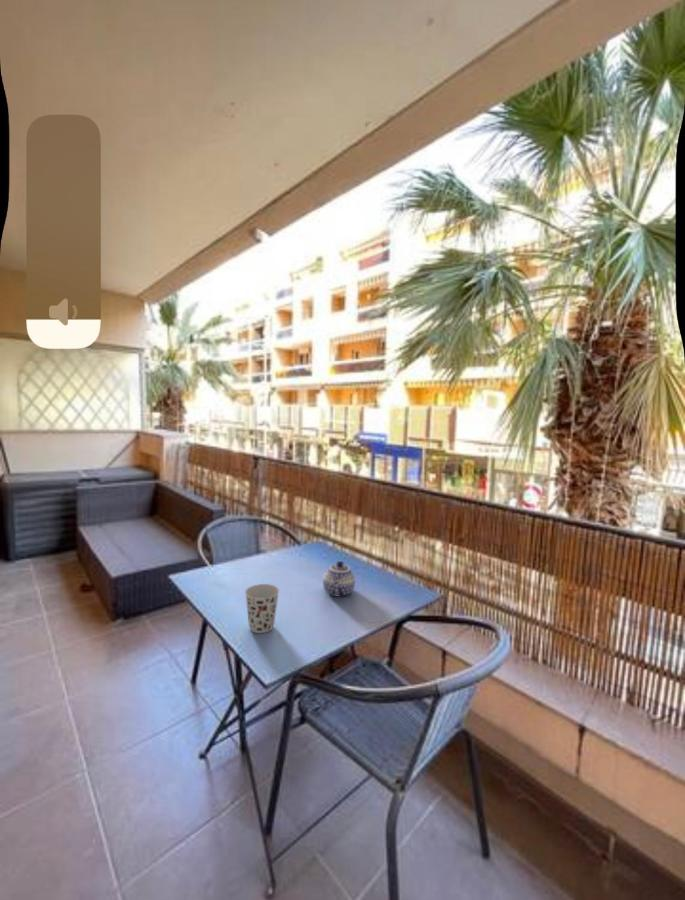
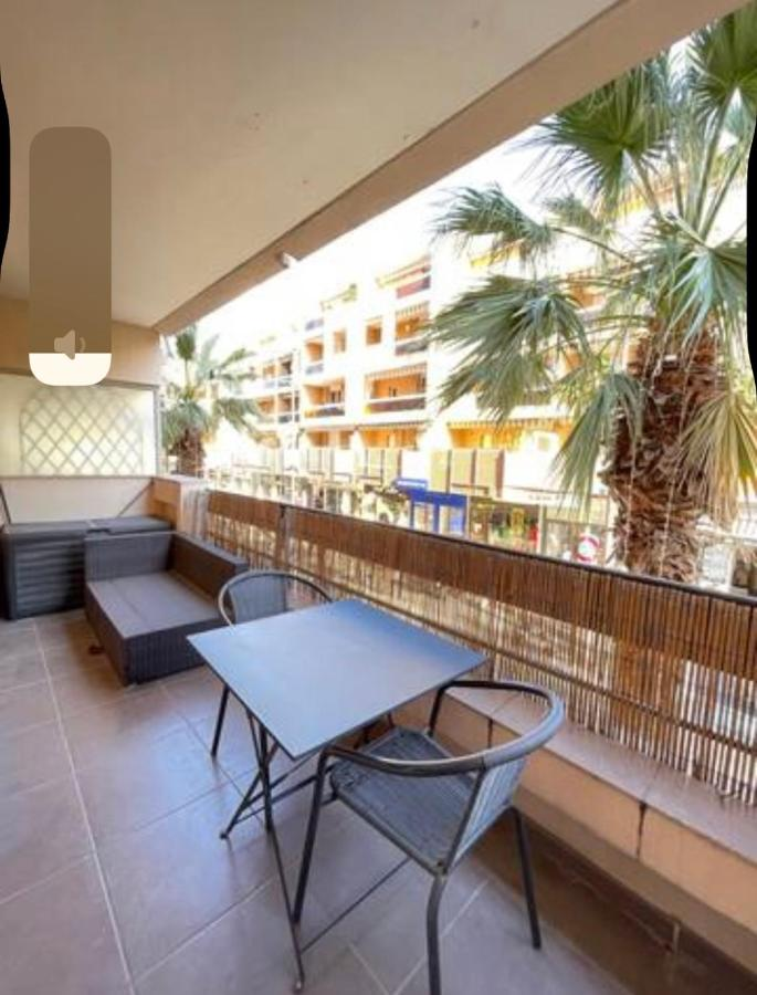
- teapot (339, 576)
- cup (261, 609)
